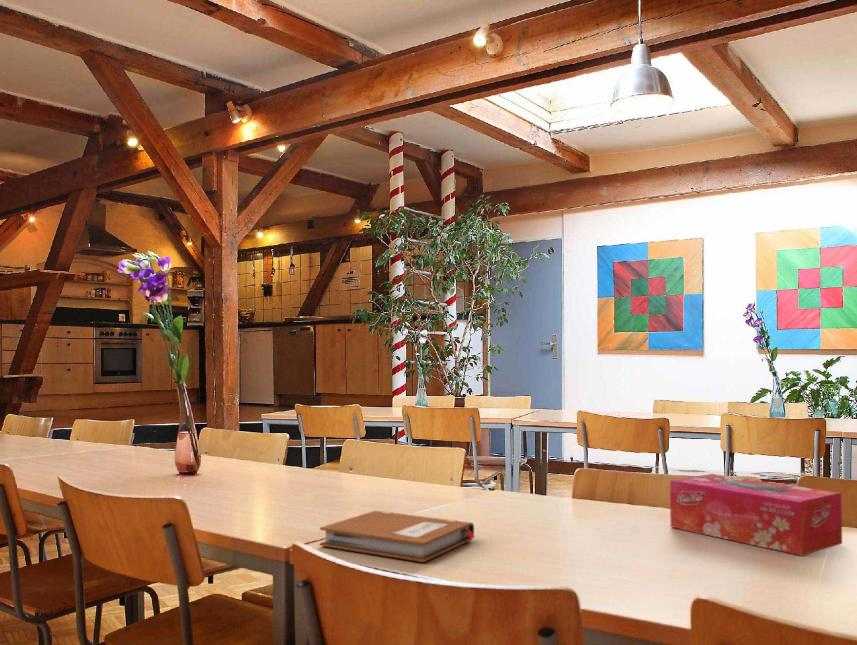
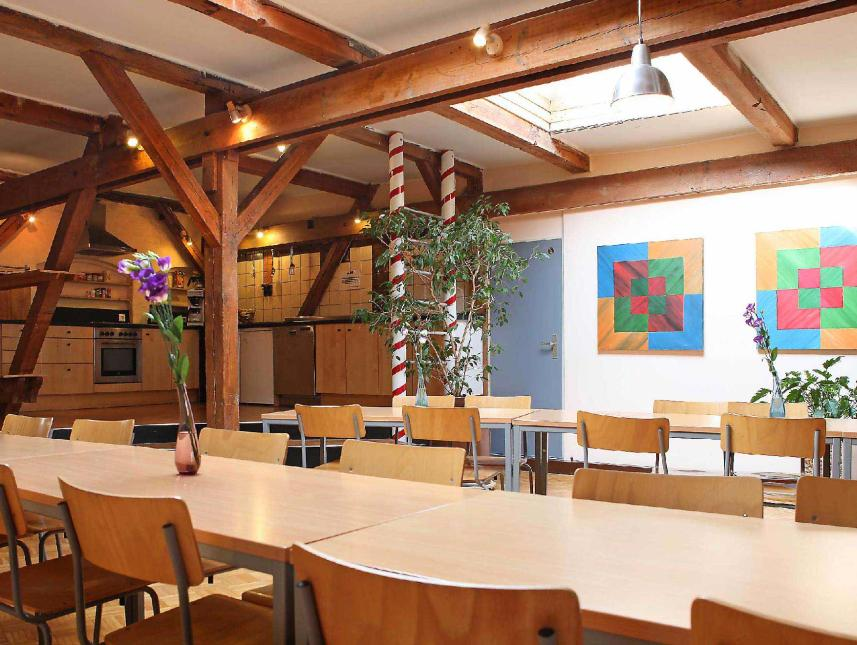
- notebook (401, 533)
- tissue box (752, 510)
